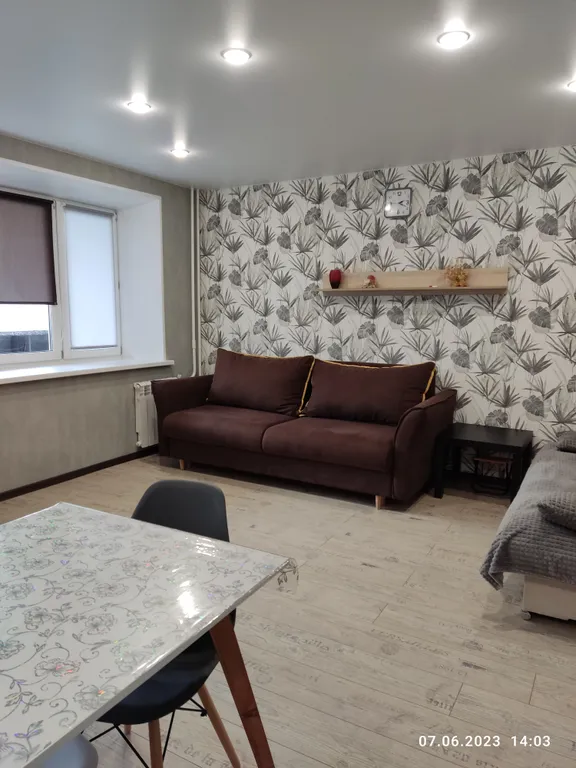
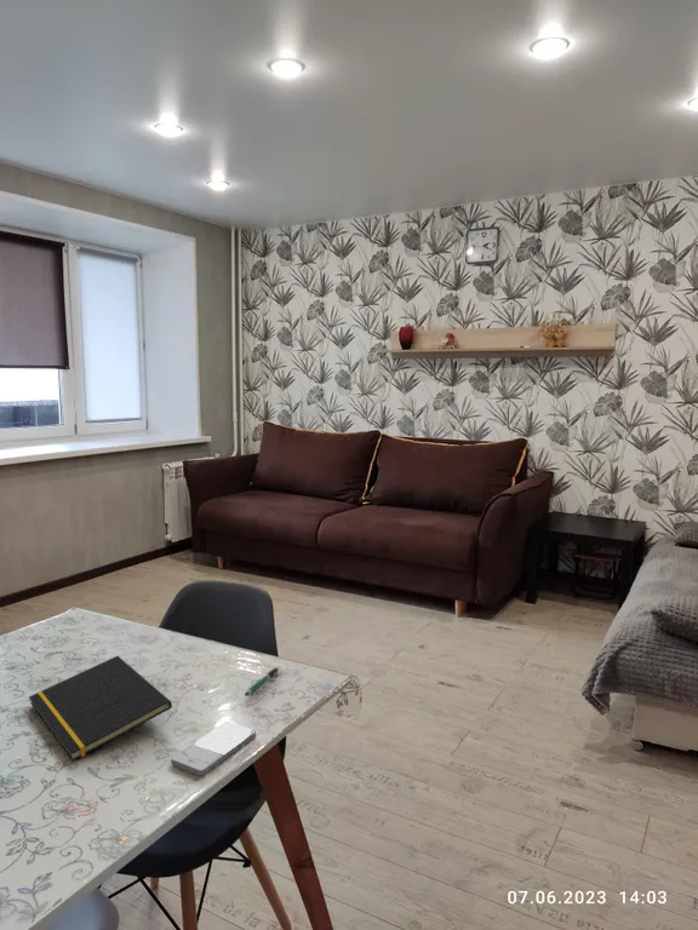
+ pen (263, 679)
+ smartphone (214, 746)
+ notepad (97, 701)
